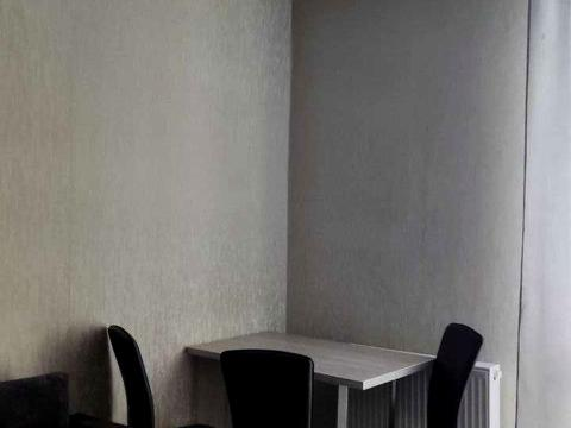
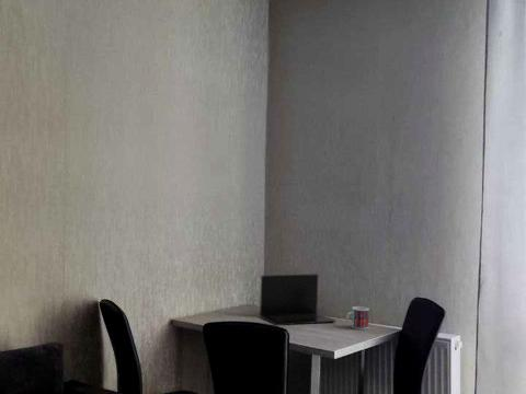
+ mug (357, 317)
+ laptop (298, 298)
